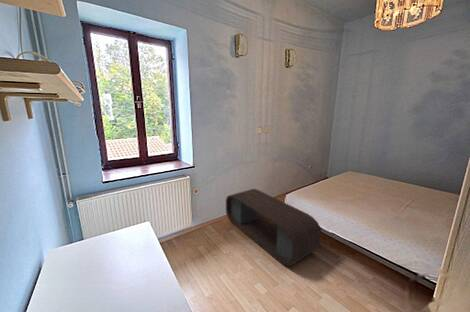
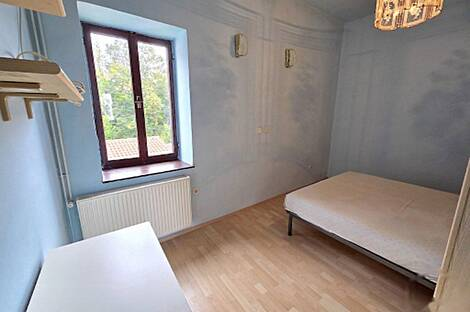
- coffee table (265, 220)
